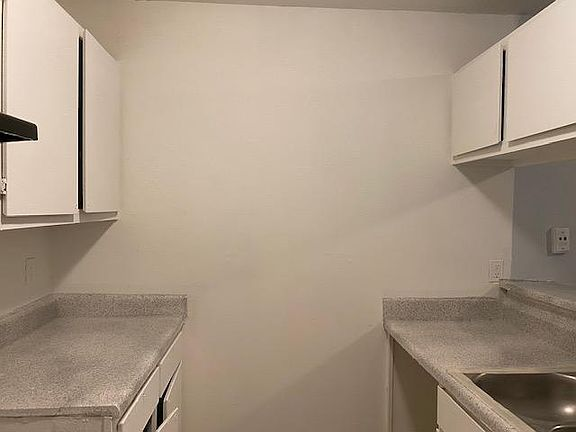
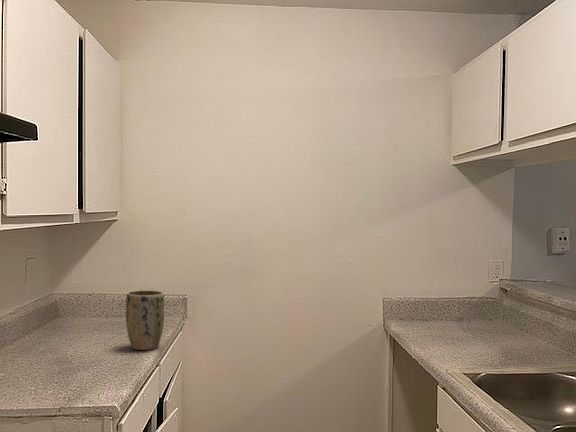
+ plant pot (144, 319)
